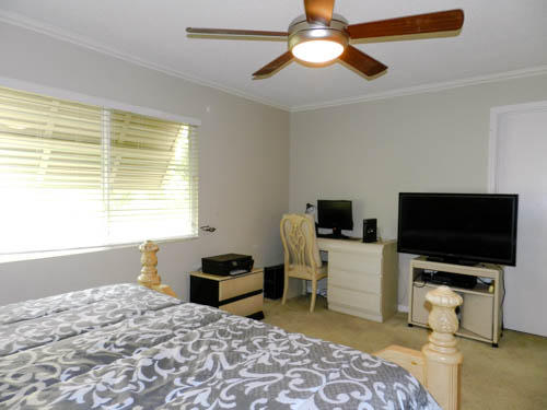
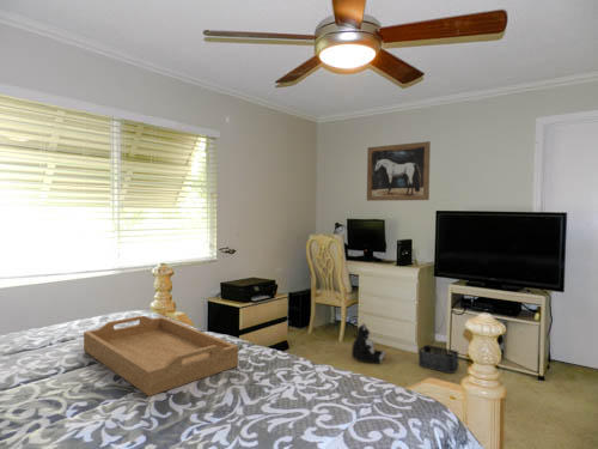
+ serving tray (157, 345)
+ wall art (396, 172)
+ storage bin (438, 358)
+ plush toy (367, 342)
